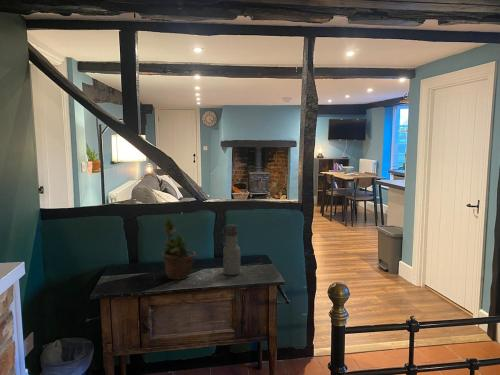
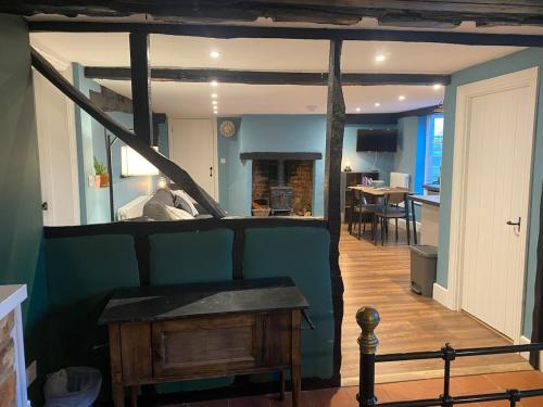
- potted plant (179, 245)
- water bottle (231, 249)
